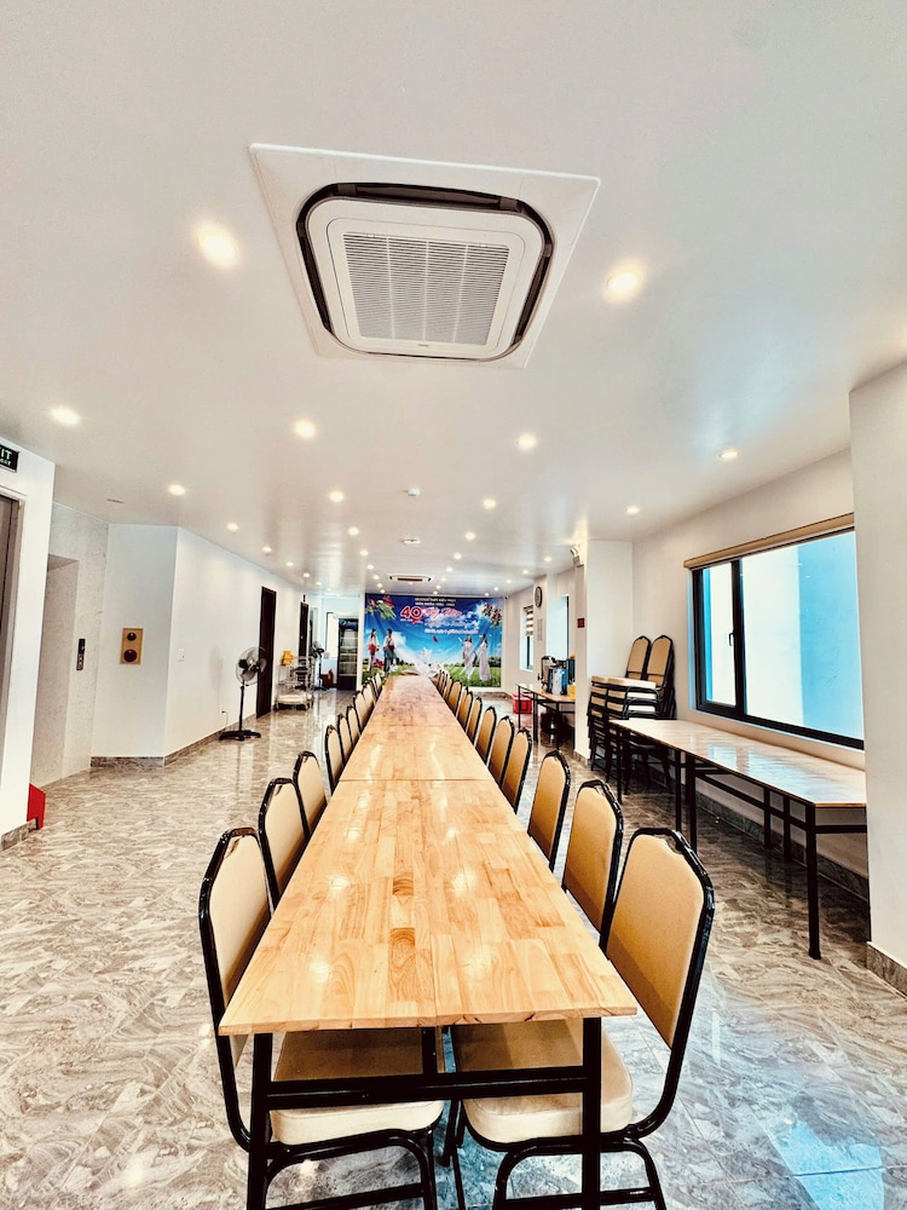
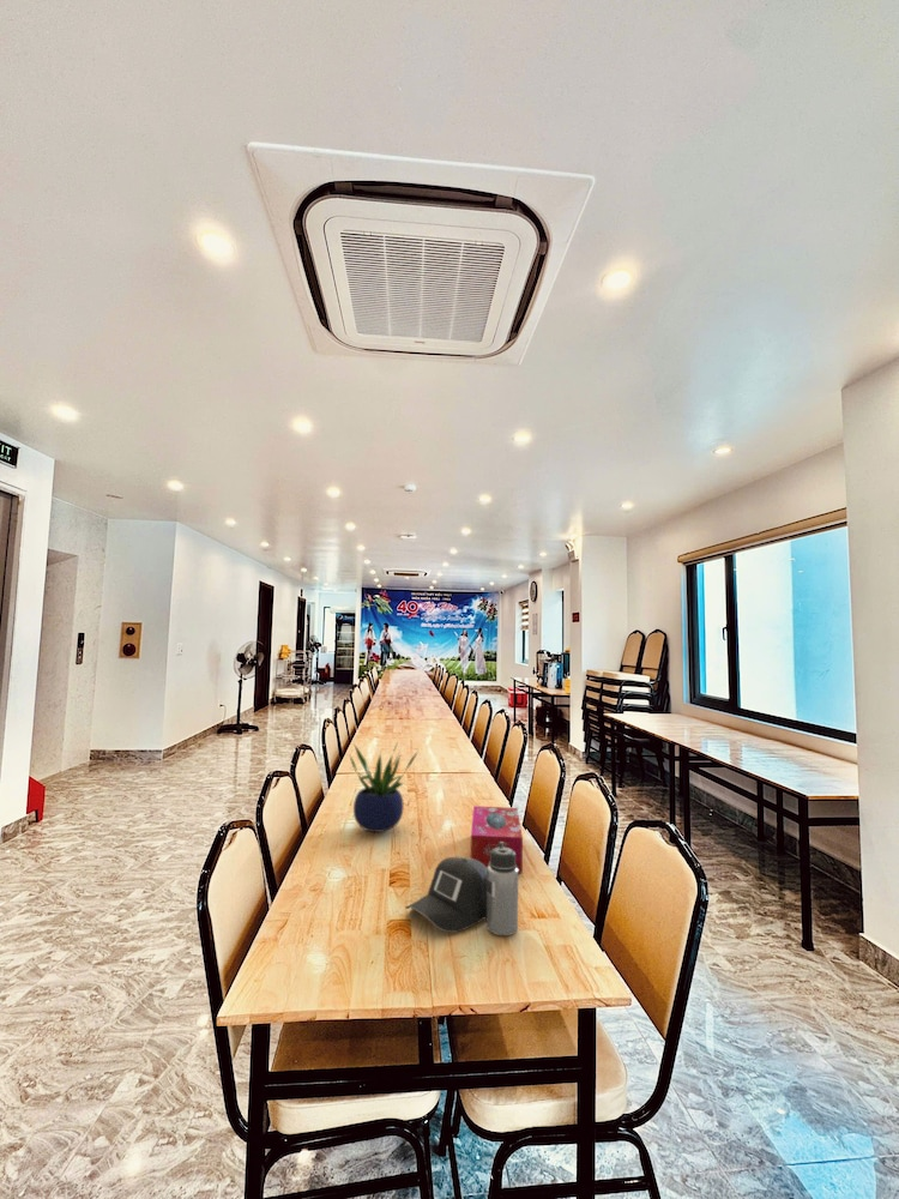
+ tissue box (495, 836)
+ potted plant (382, 787)
+ water bottle (460, 874)
